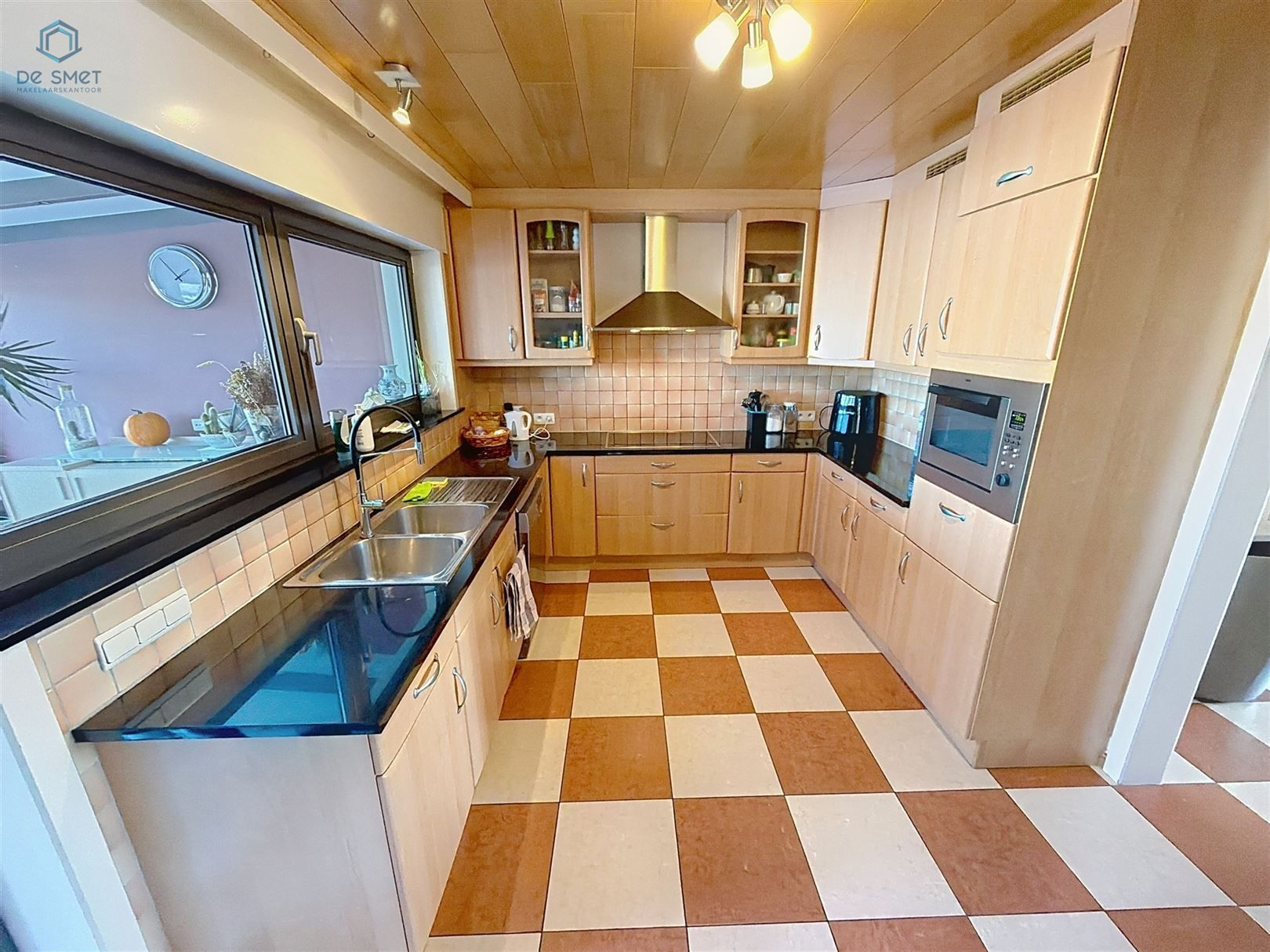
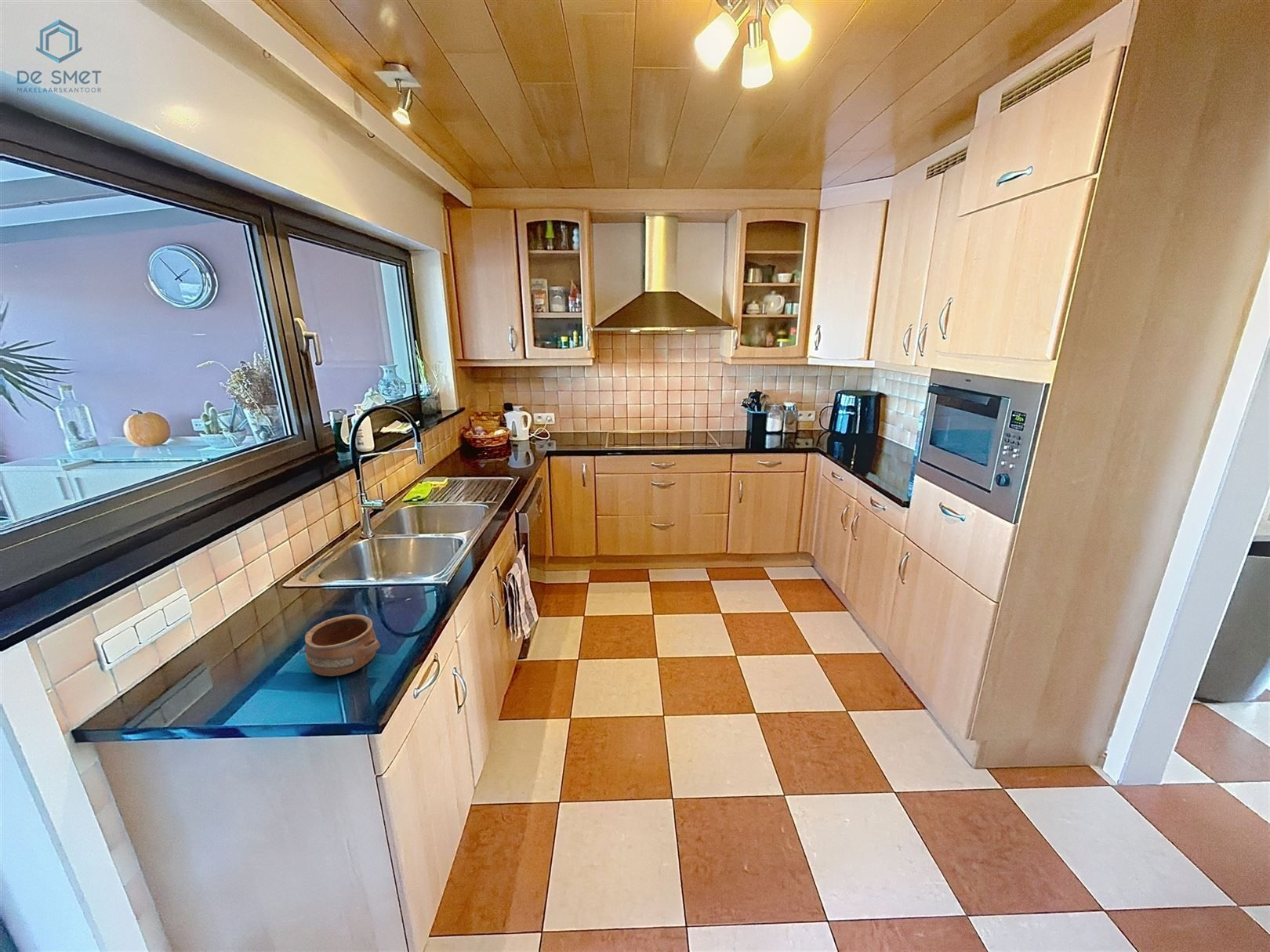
+ pottery (342, 645)
